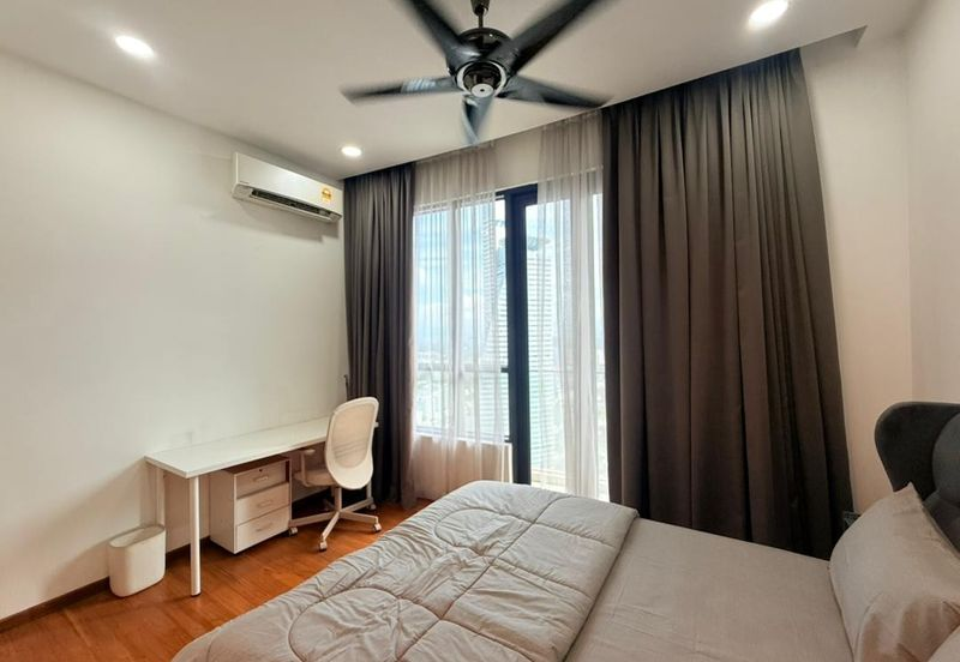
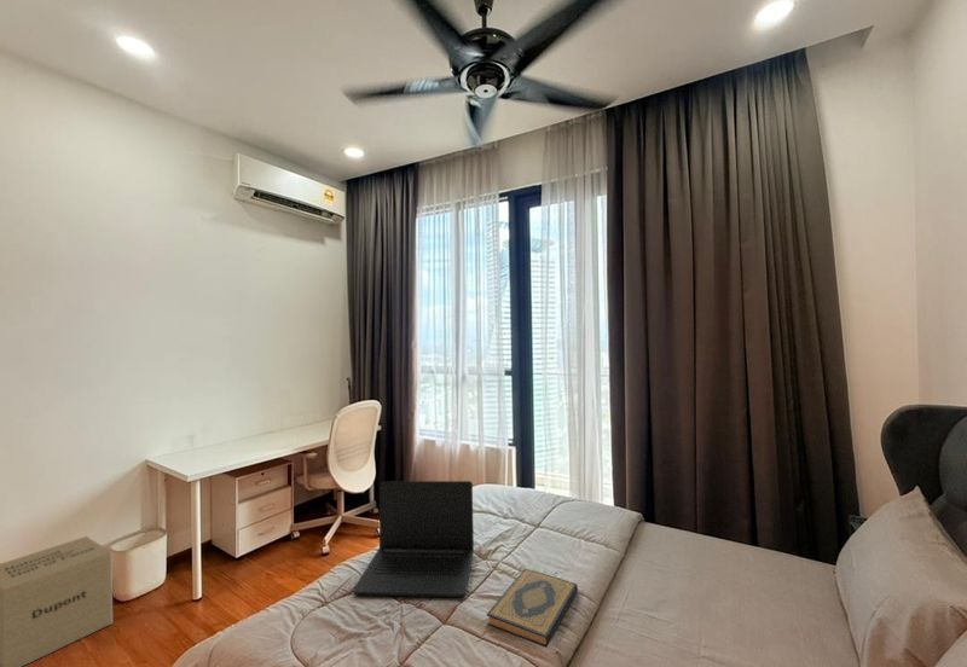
+ cardboard box (50, 596)
+ hardback book (534, 603)
+ laptop (417, 533)
